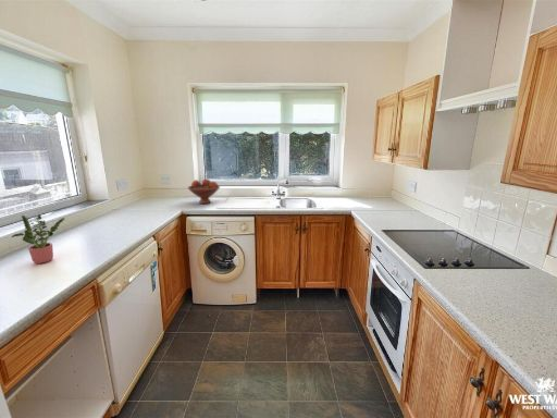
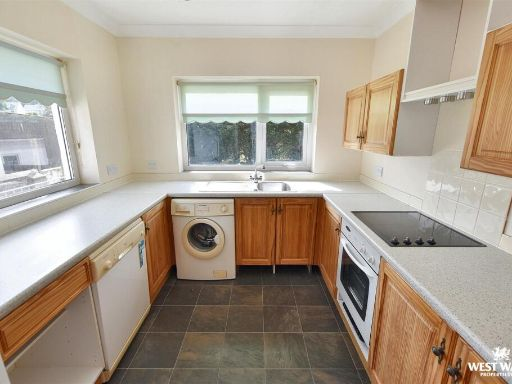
- fruit bowl (203, 192)
- potted plant (38, 235)
